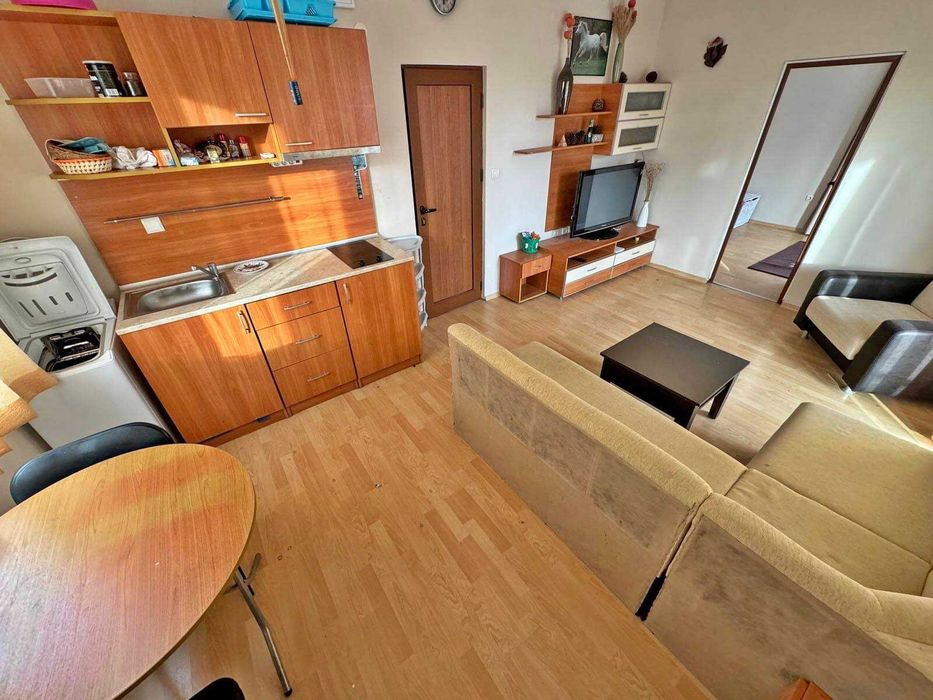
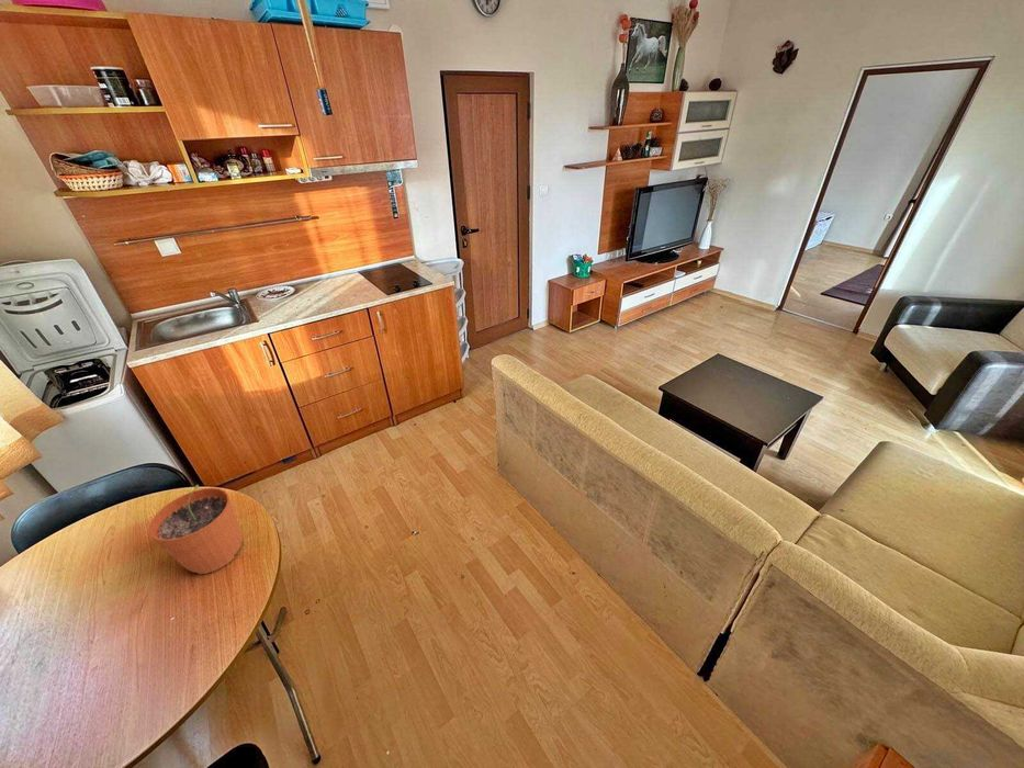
+ plant pot (196, 522)
